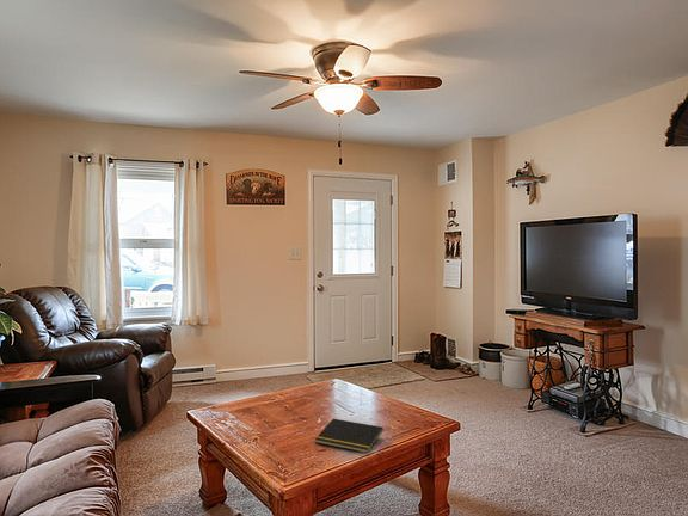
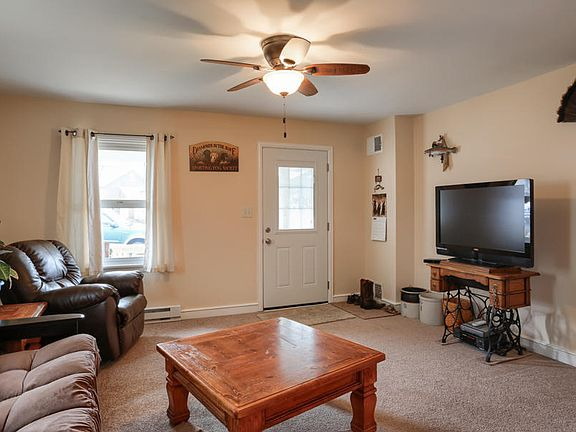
- notepad (349, 434)
